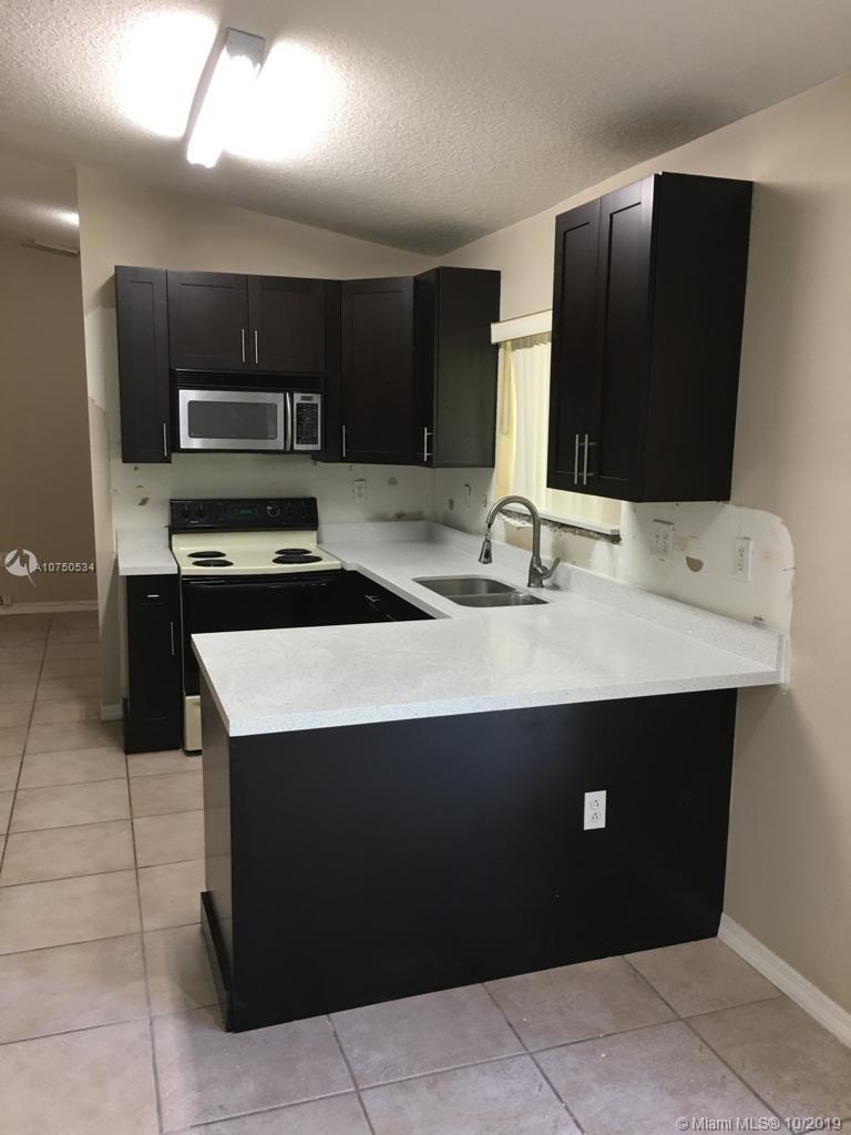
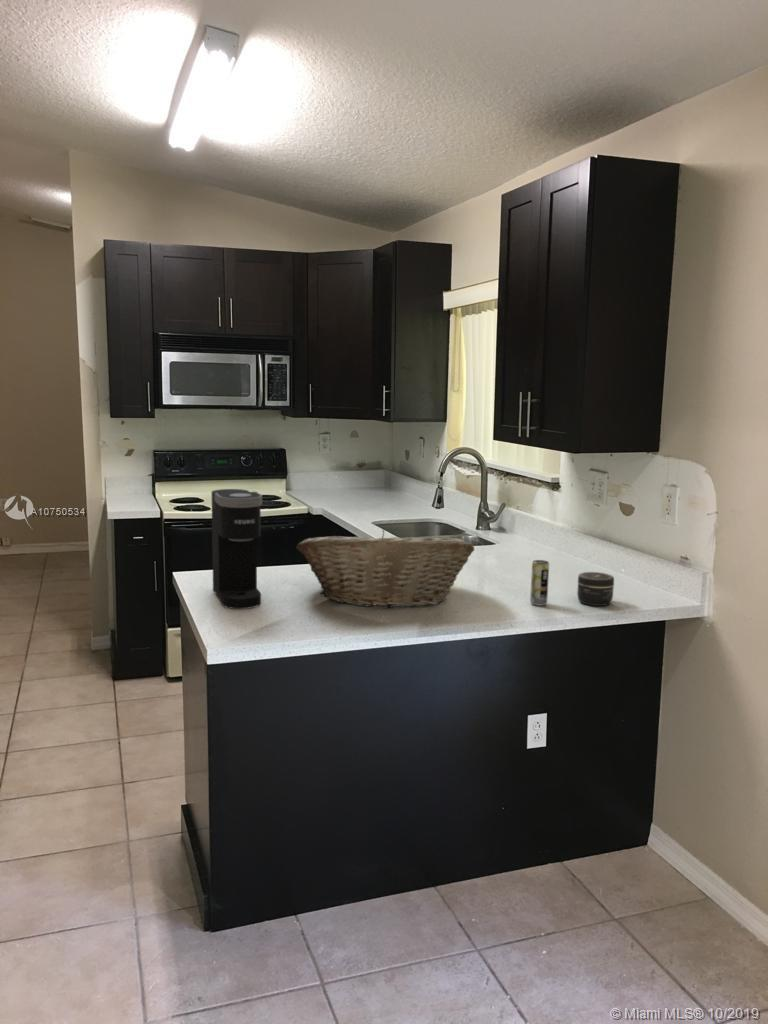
+ jar (595, 588)
+ coffee maker (235, 544)
+ beverage can (539, 582)
+ fruit basket (385, 561)
